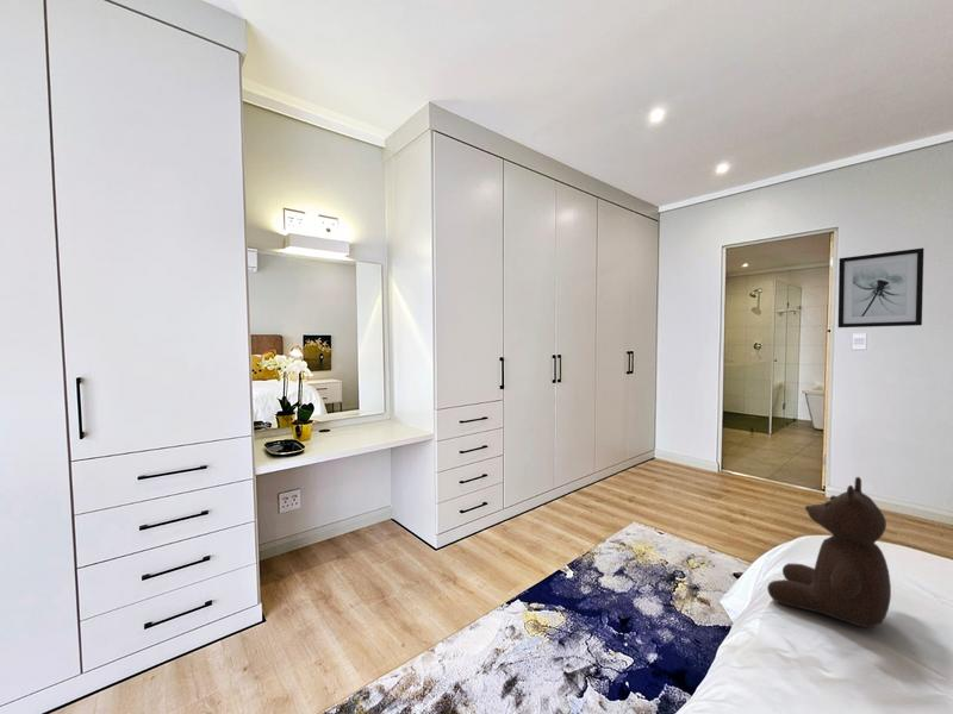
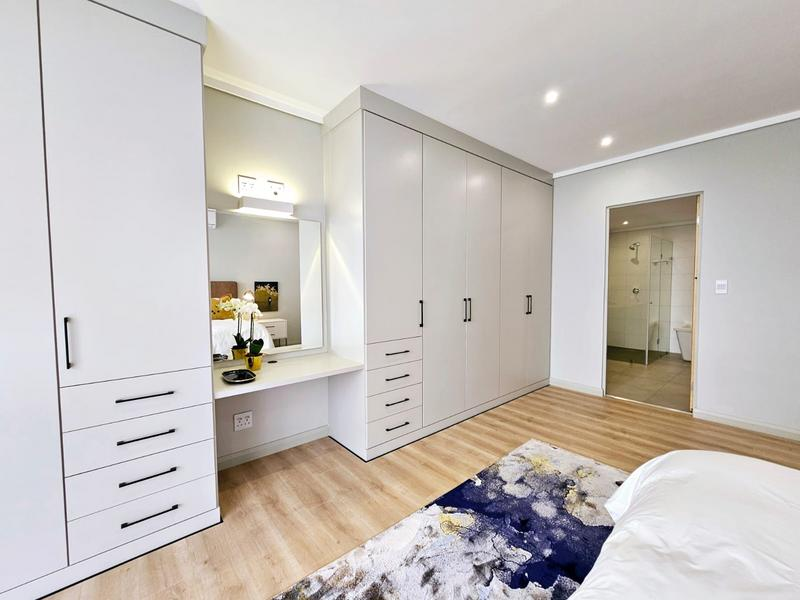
- teddy bear (828, 541)
- wall art (878, 289)
